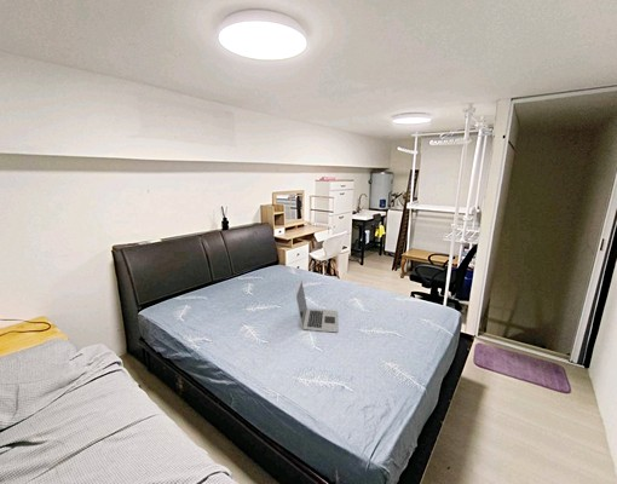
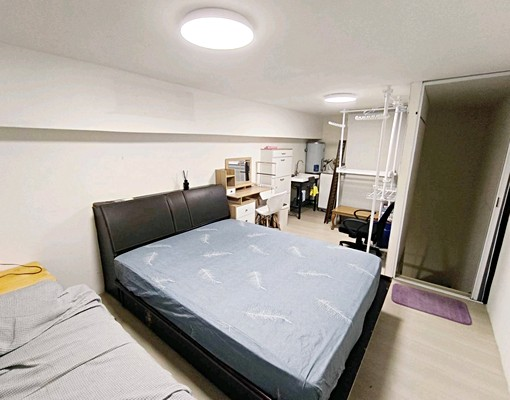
- laptop (316, 309)
